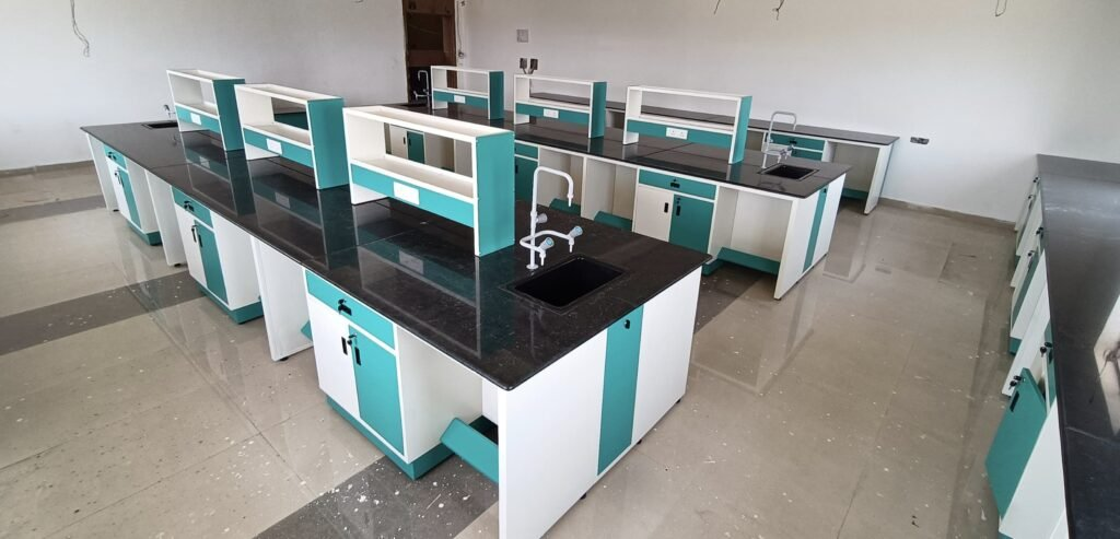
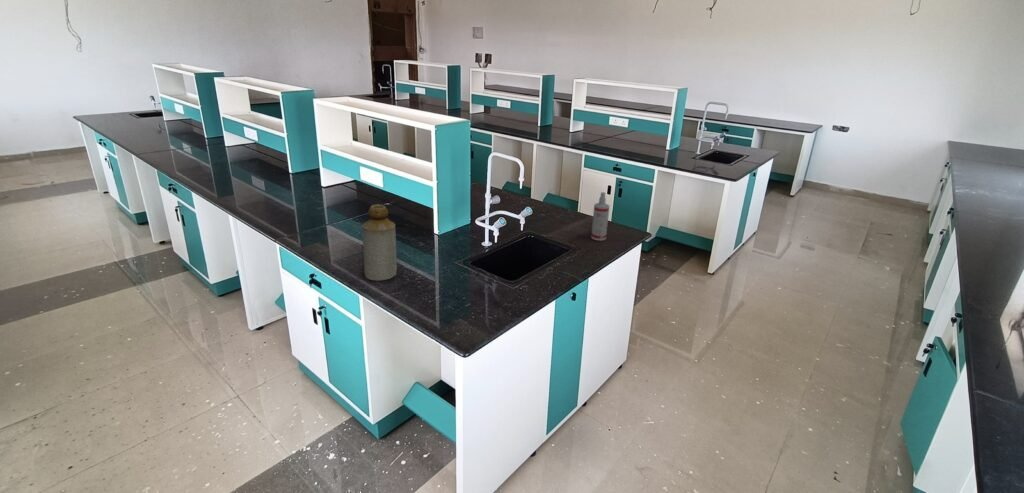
+ bottle (379, 240)
+ spray bottle (600, 215)
